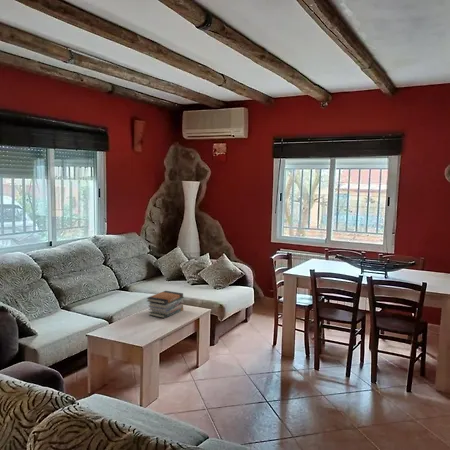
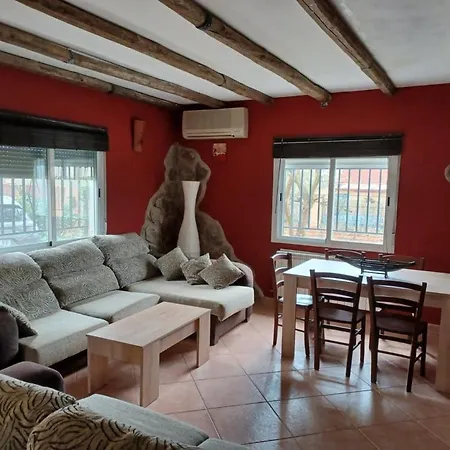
- book stack (165, 304)
